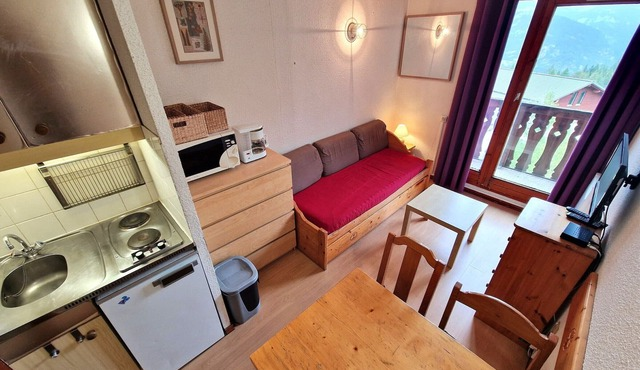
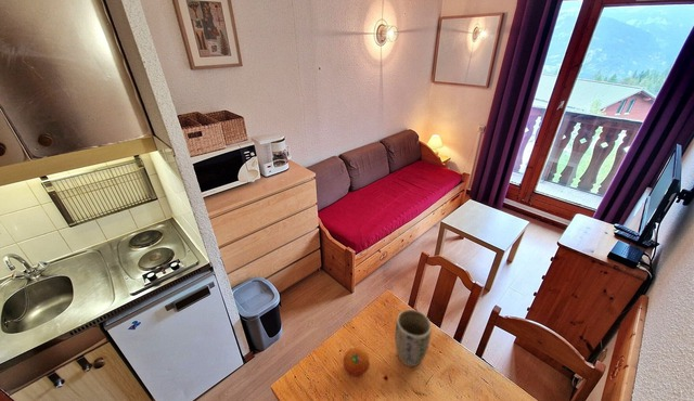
+ plant pot (411, 339)
+ fruit (356, 362)
